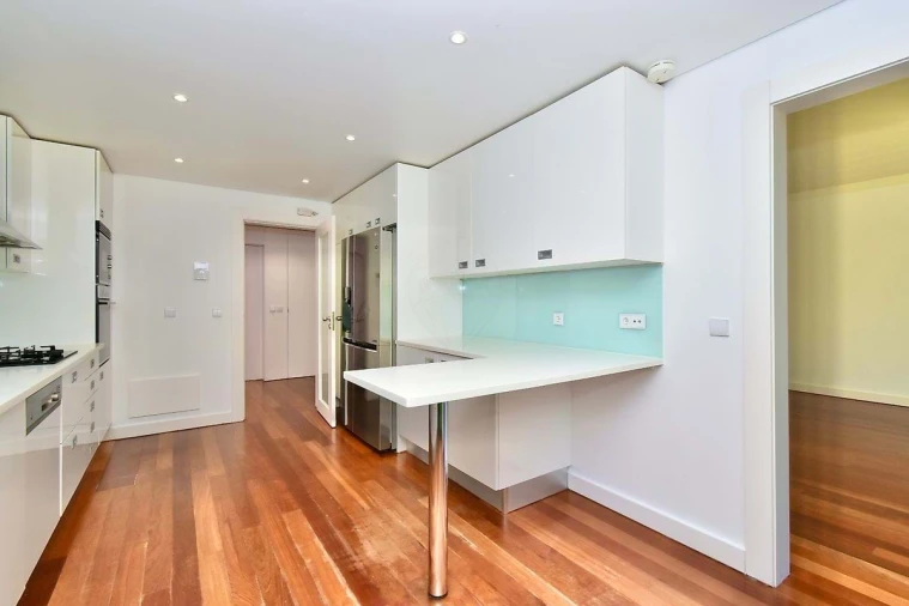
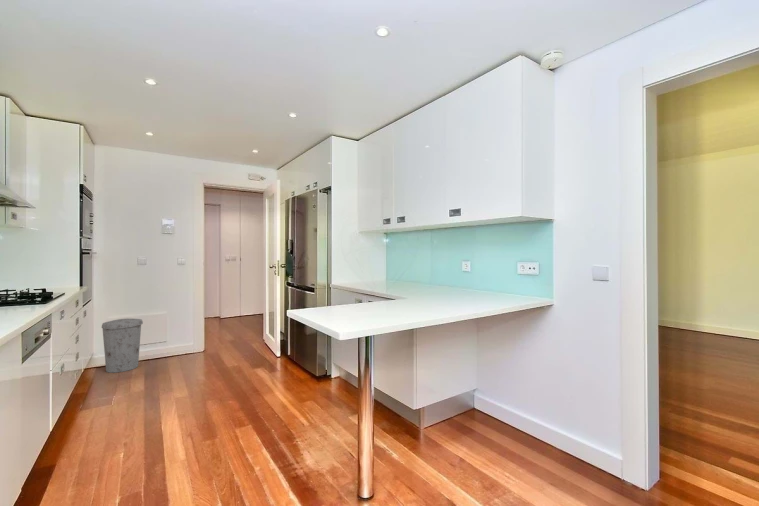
+ trash can (122, 343)
